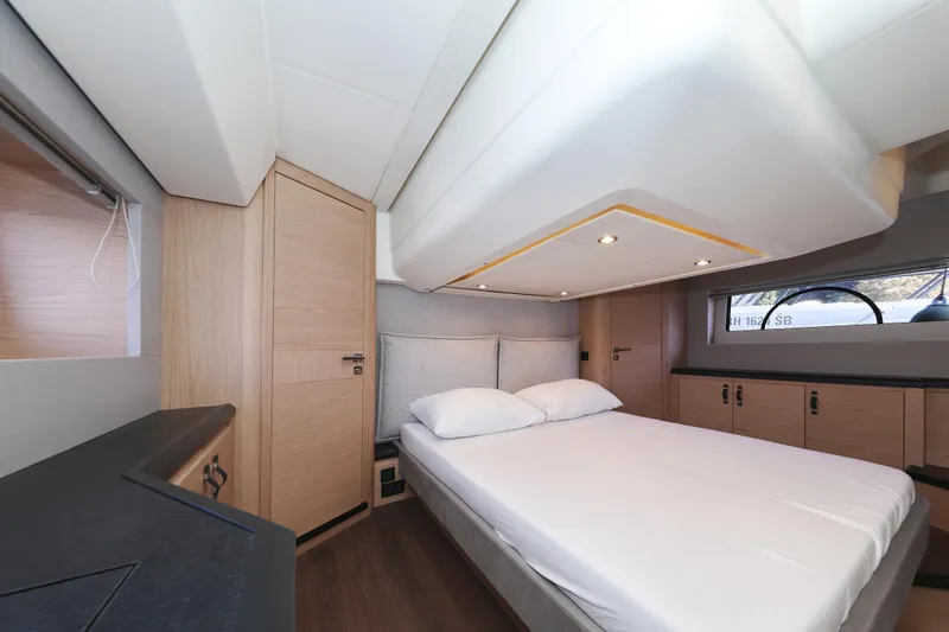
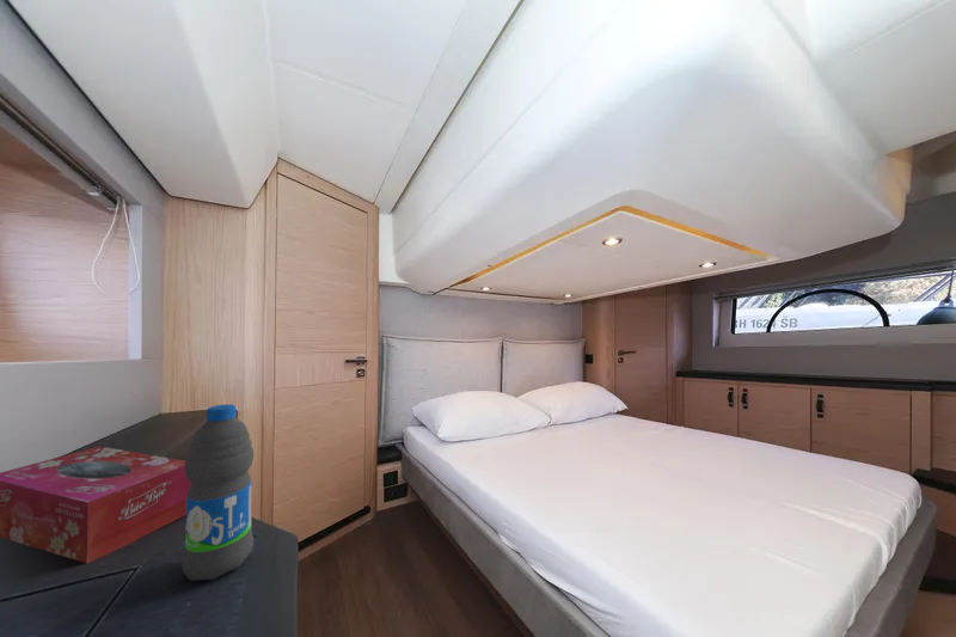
+ water bottle (220, 484)
+ tissue box (93, 495)
